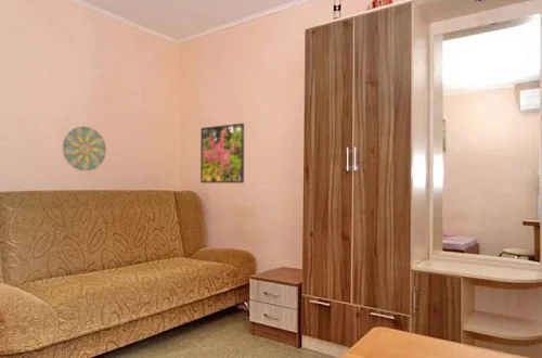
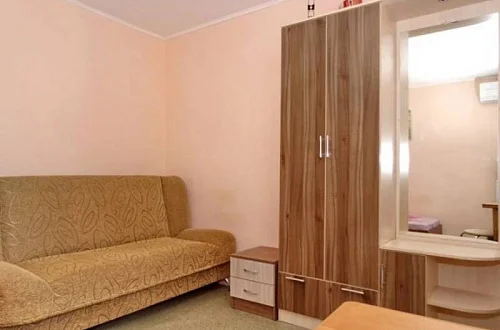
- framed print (221, 154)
- decorative plate (85, 149)
